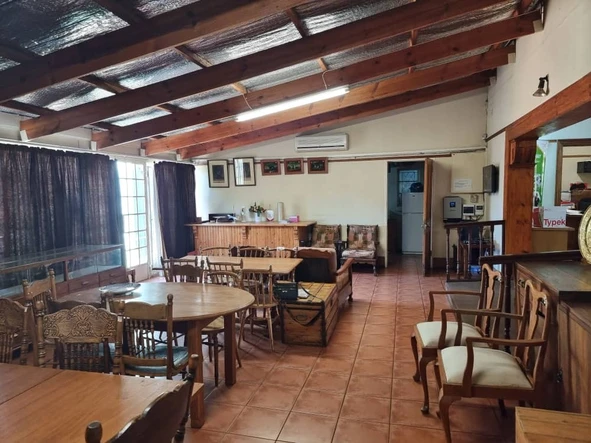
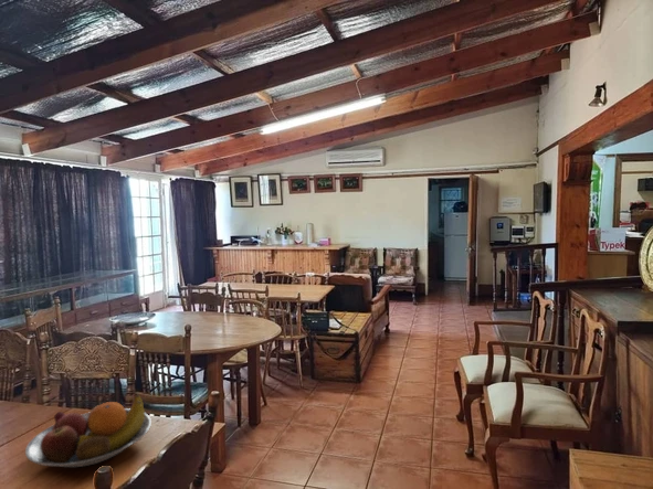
+ fruit bowl (92, 428)
